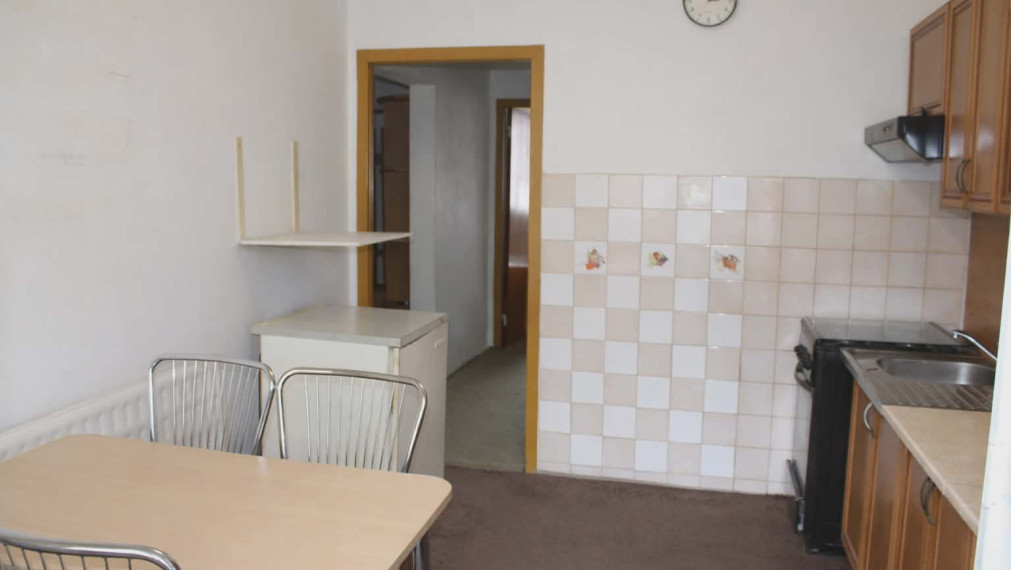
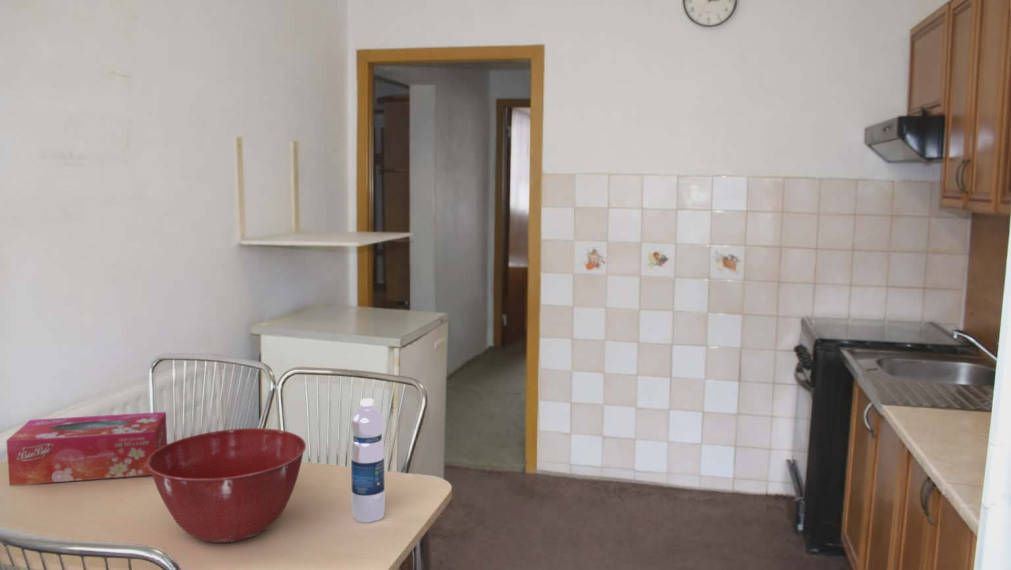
+ tissue box (92, 446)
+ mixing bowl (230, 488)
+ water bottle (367, 459)
